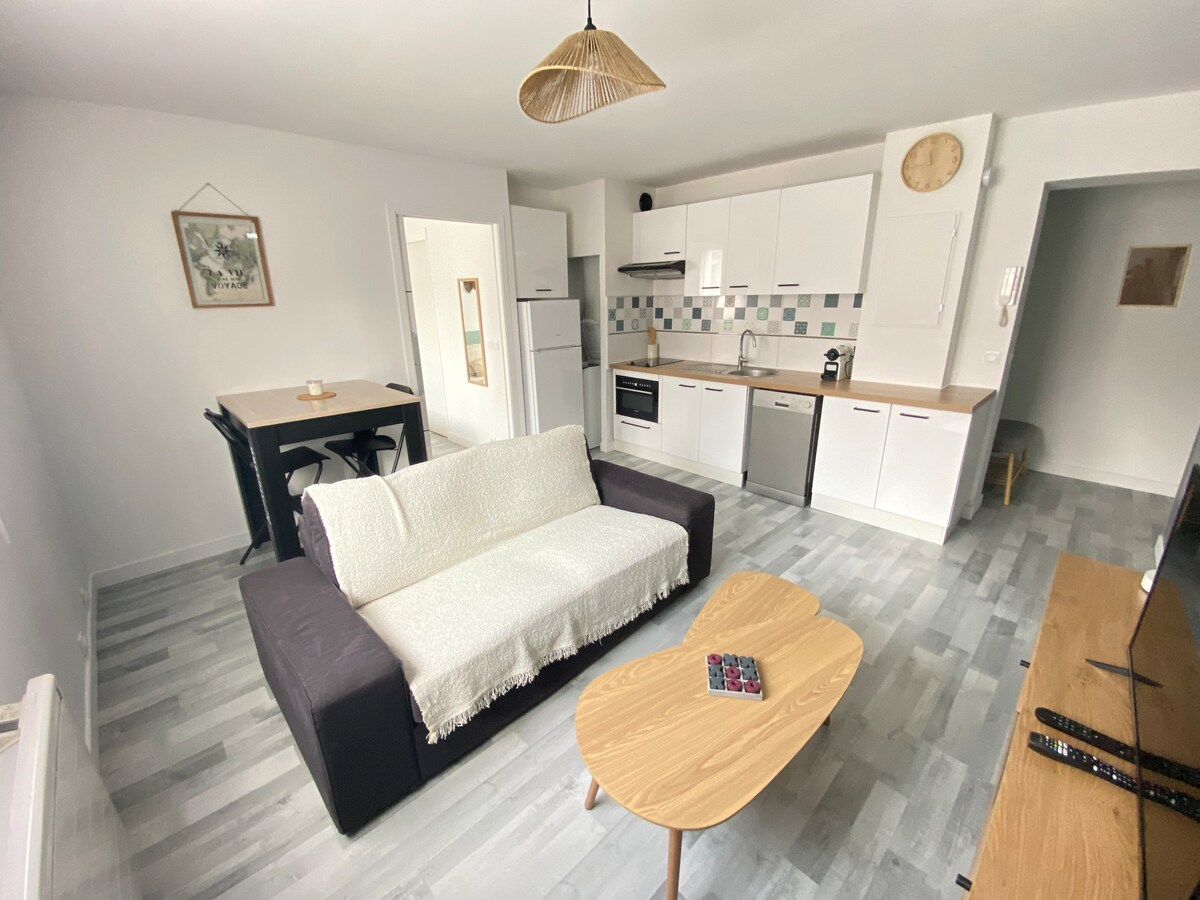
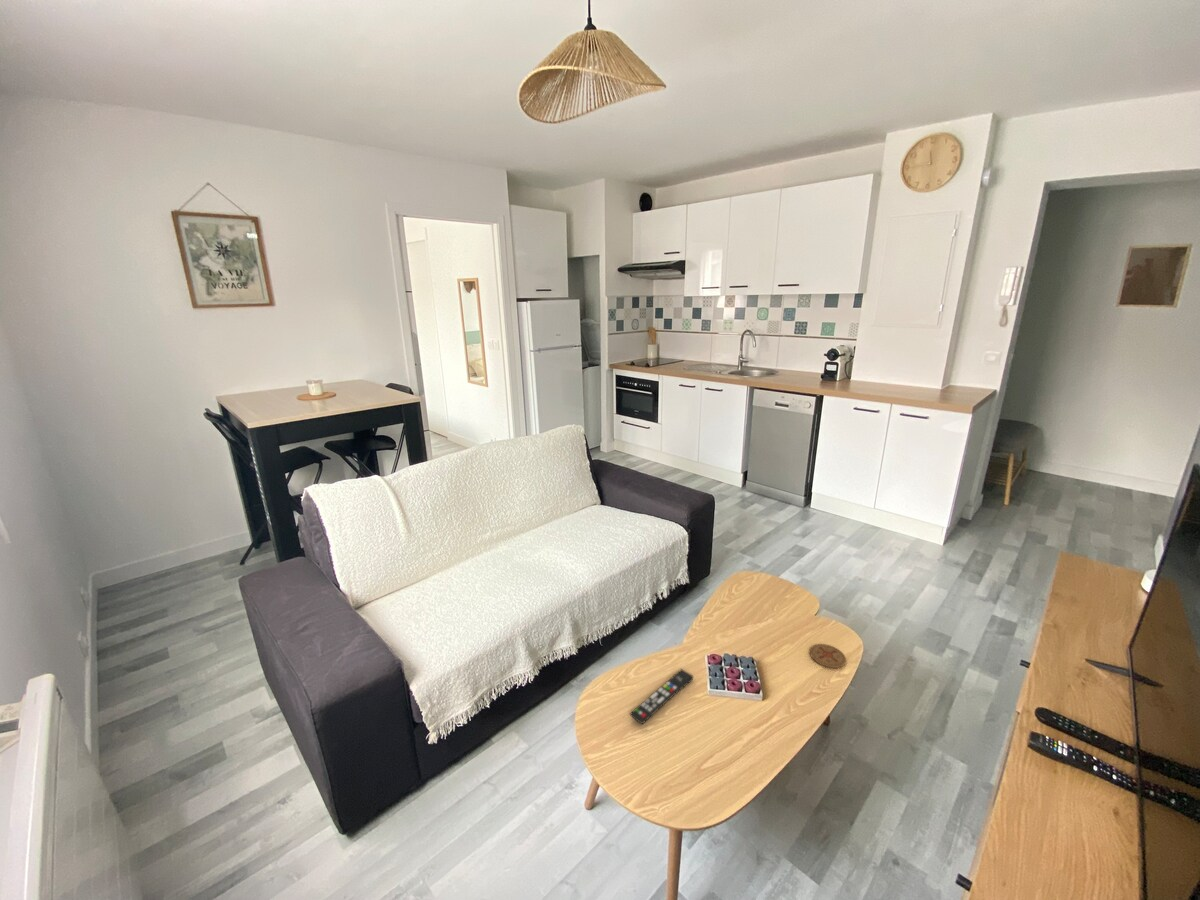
+ coaster (827, 655)
+ remote control (663, 694)
